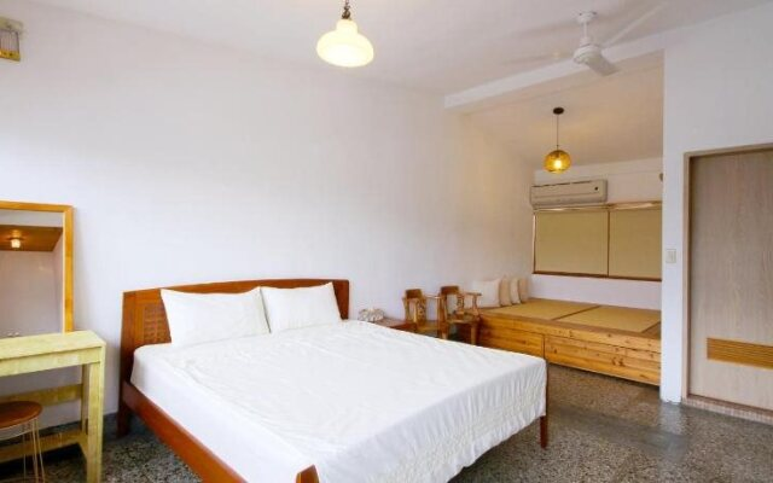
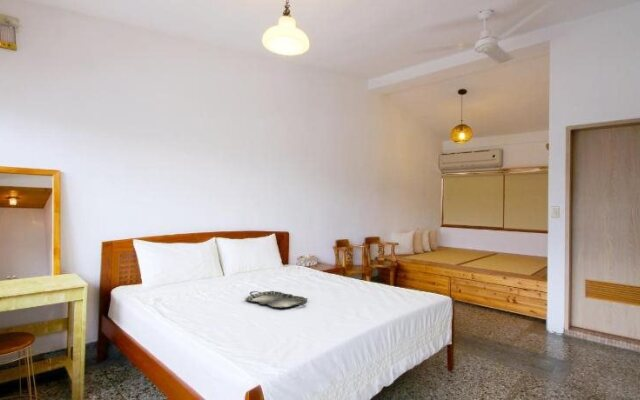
+ serving tray (276, 298)
